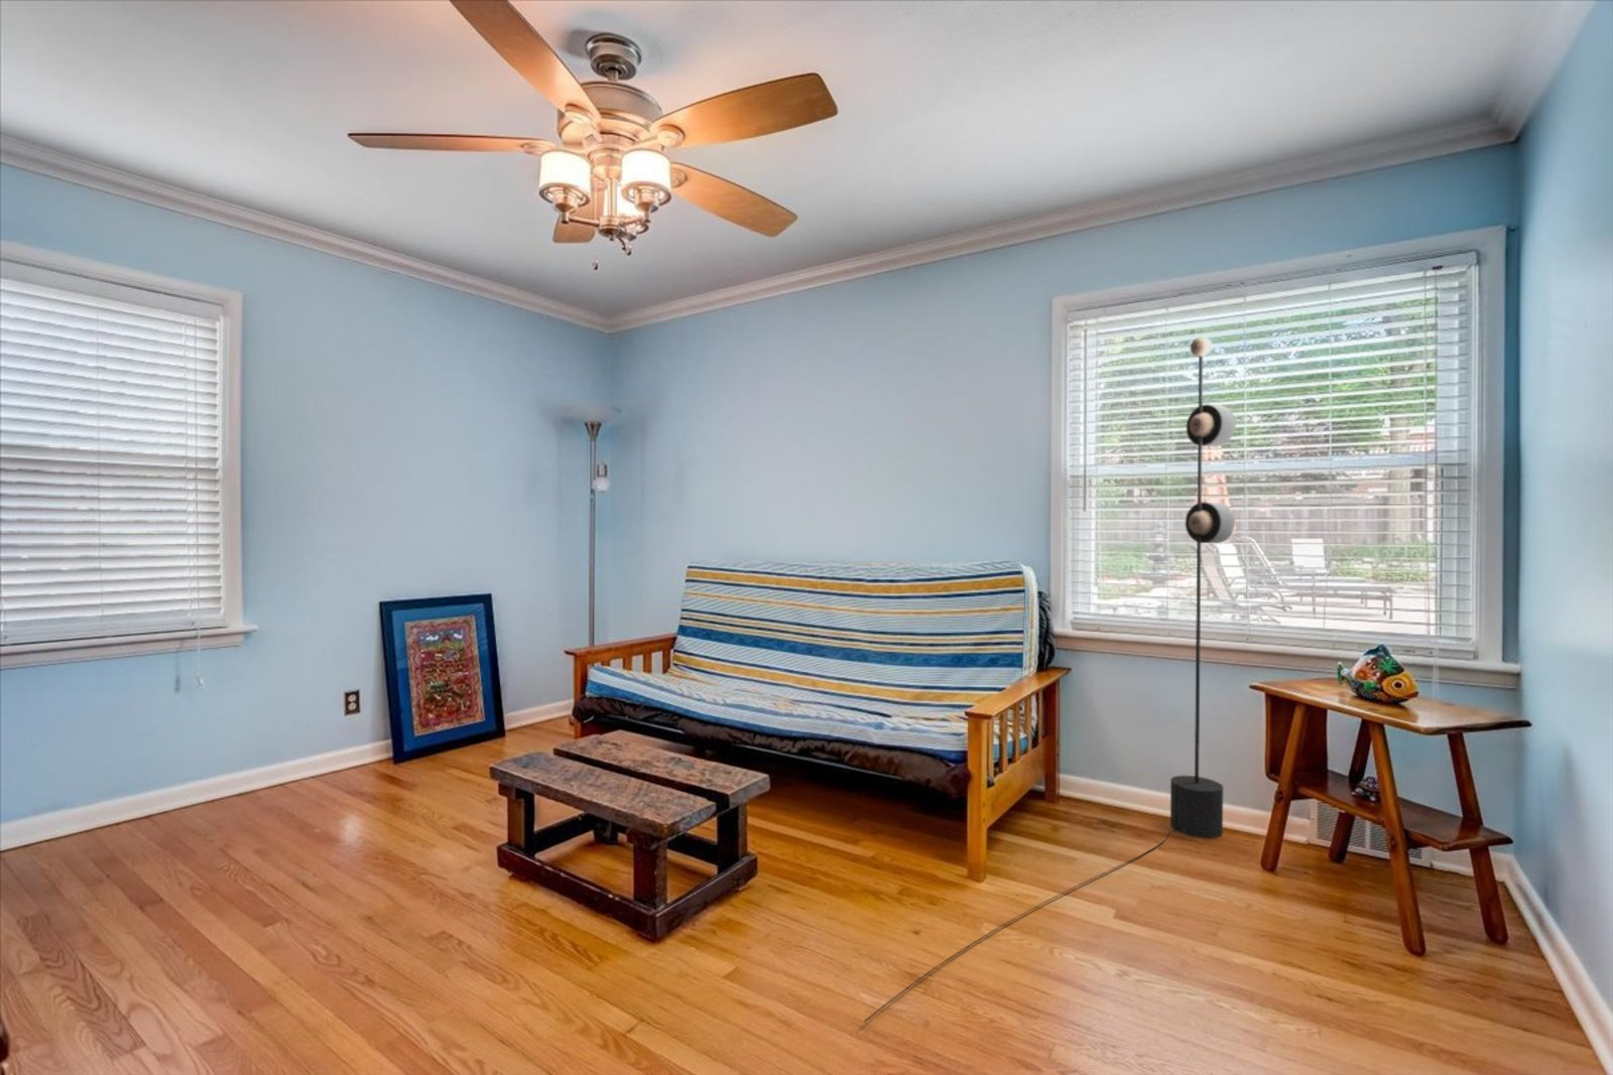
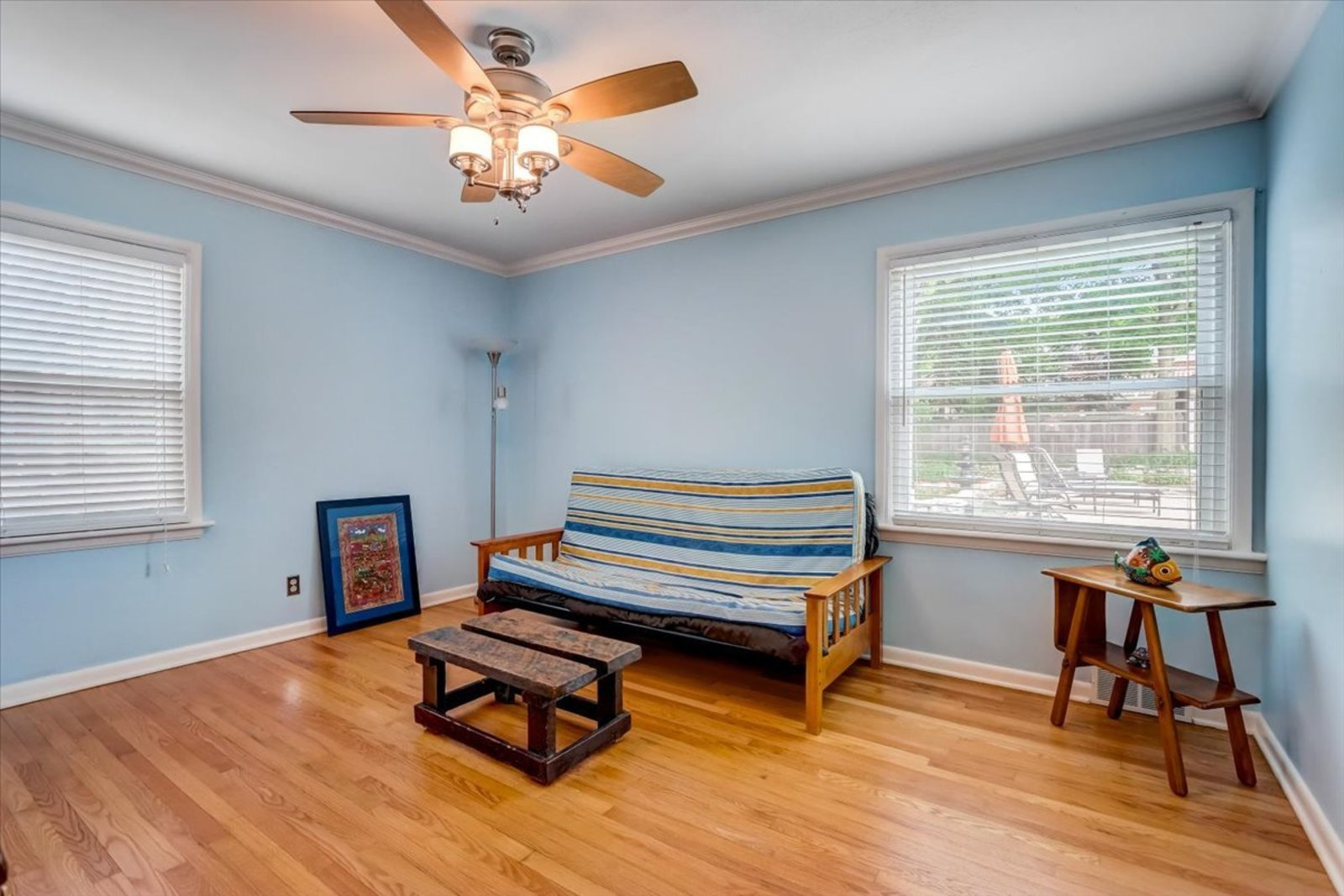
- floor lamp (1197, 595)
